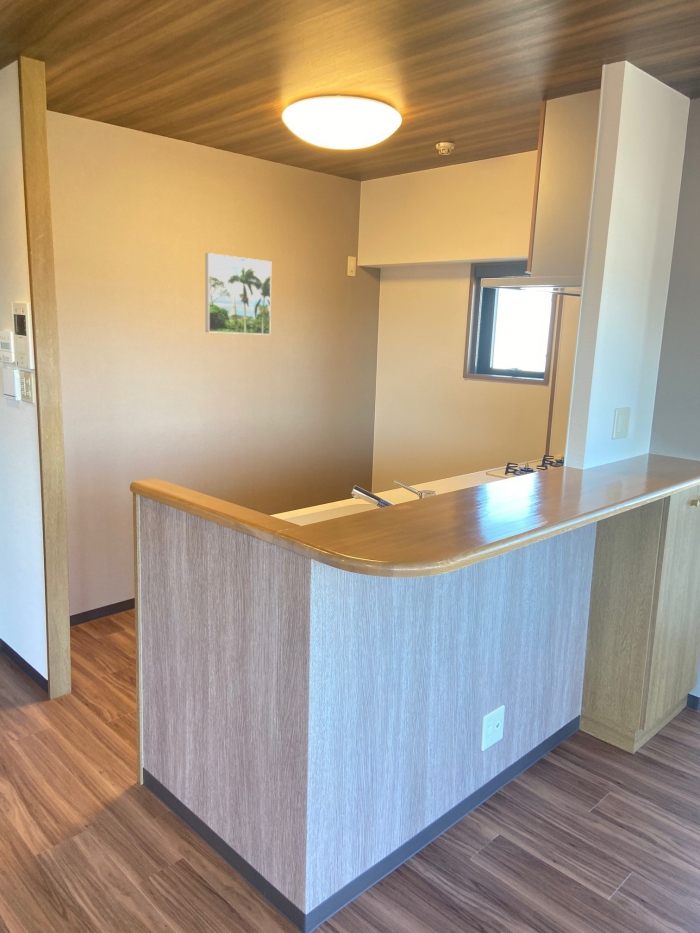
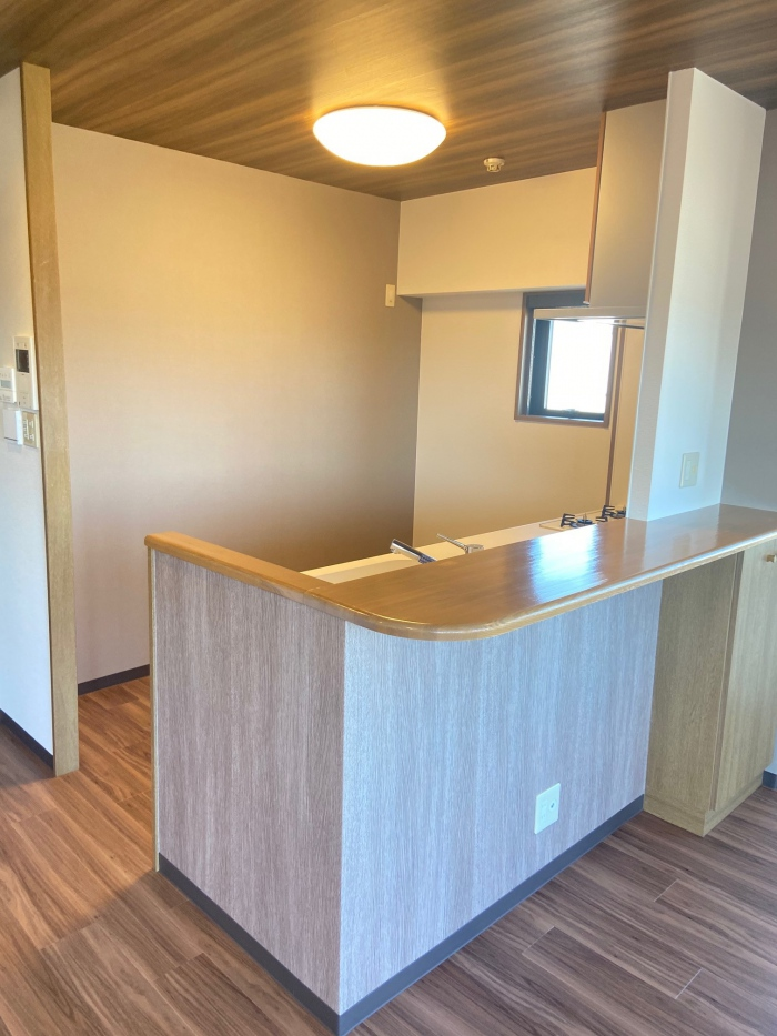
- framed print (239, 295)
